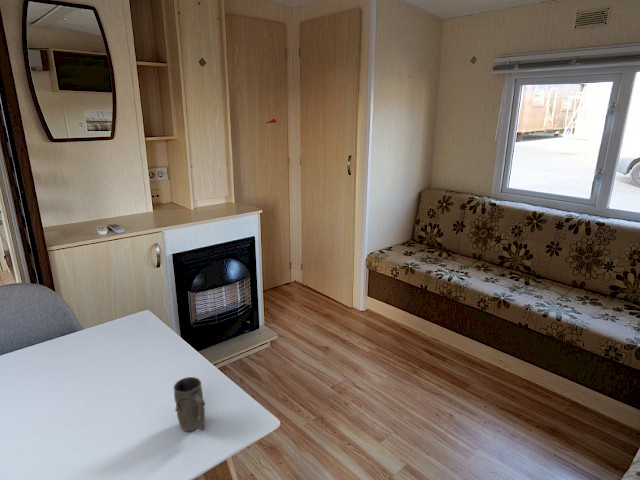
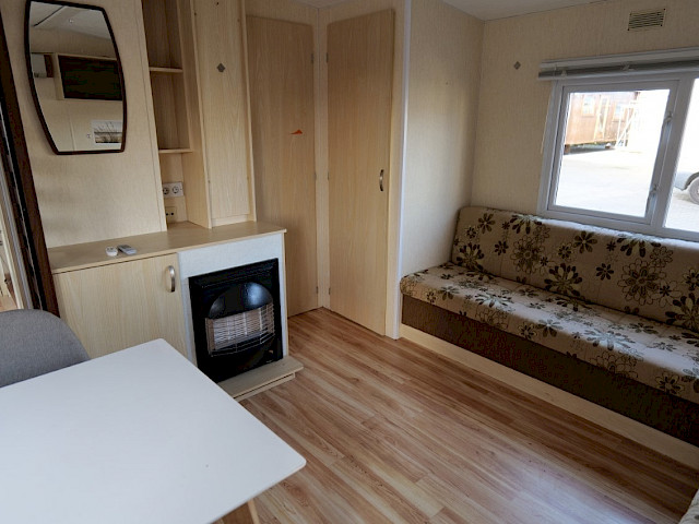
- mug (191, 407)
